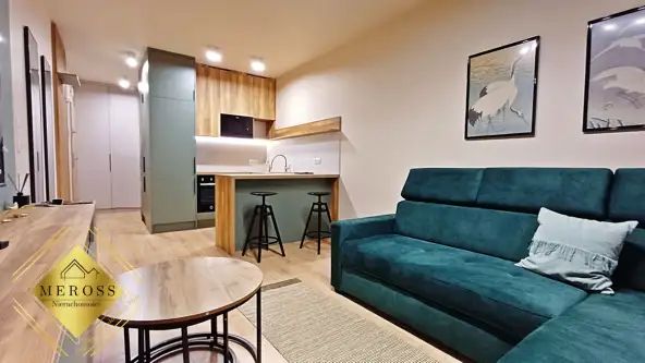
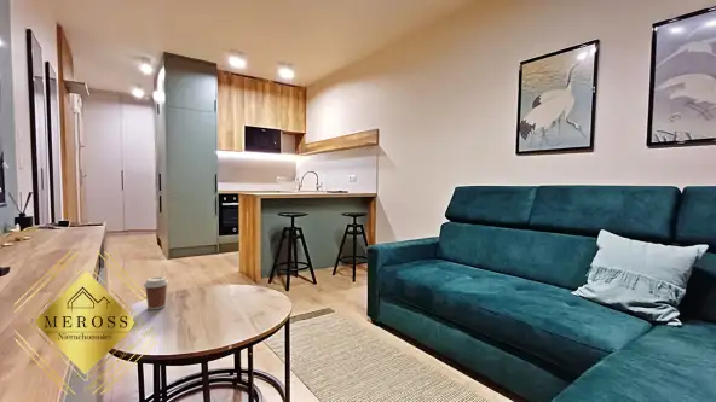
+ coffee cup (156, 292)
